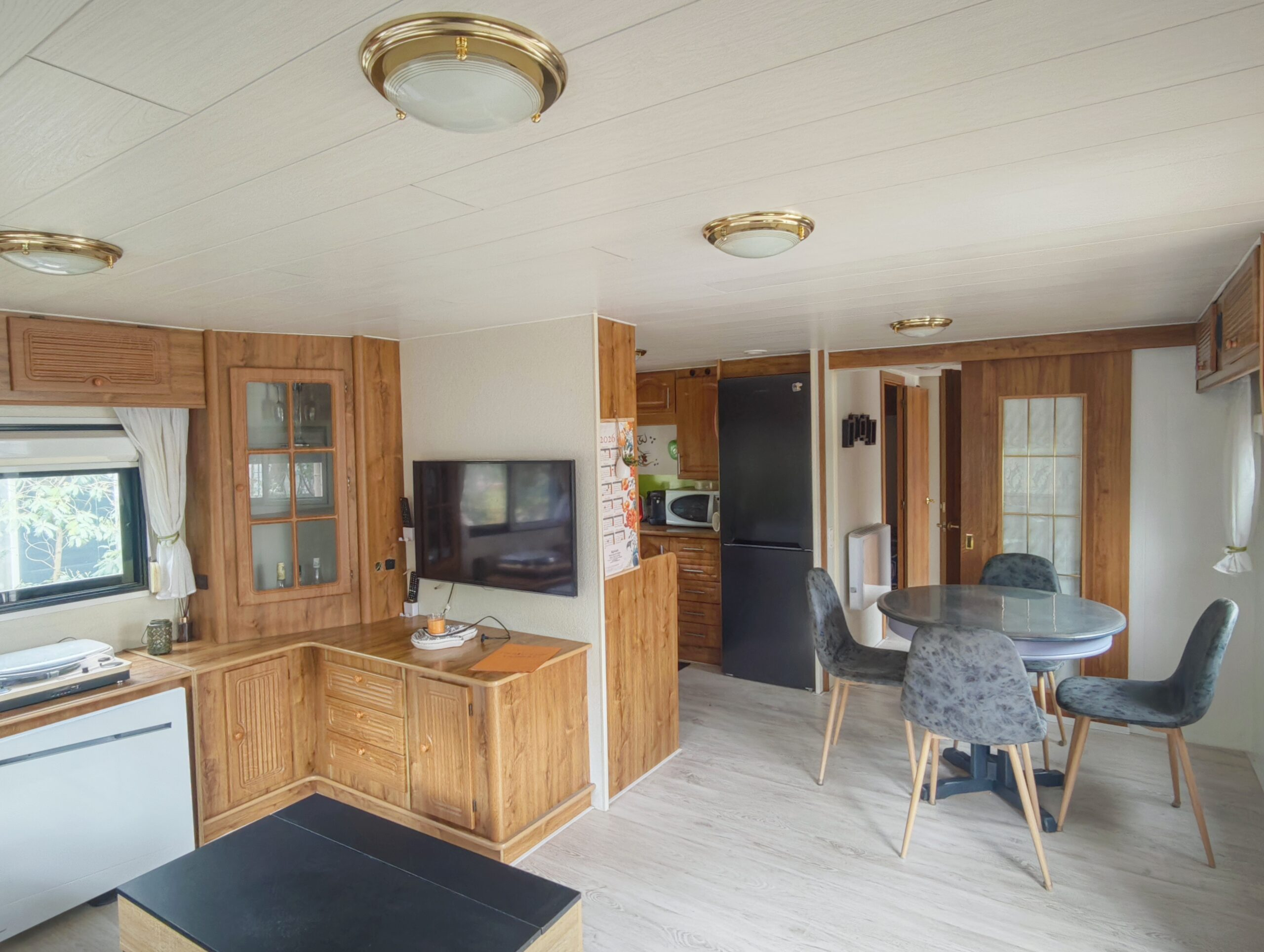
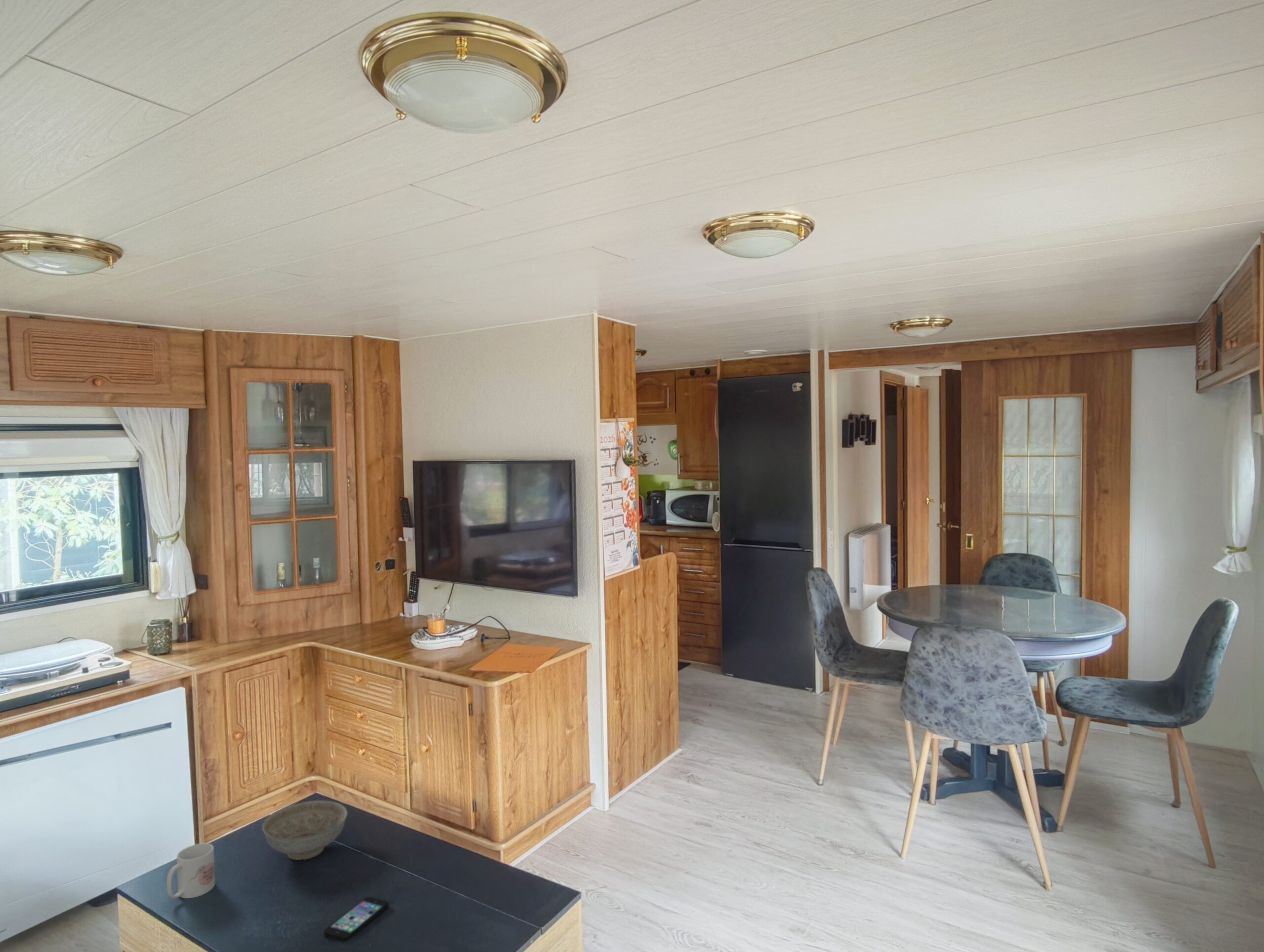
+ mug (190, 873)
+ decorative bowl (306, 834)
+ smartphone (357, 918)
